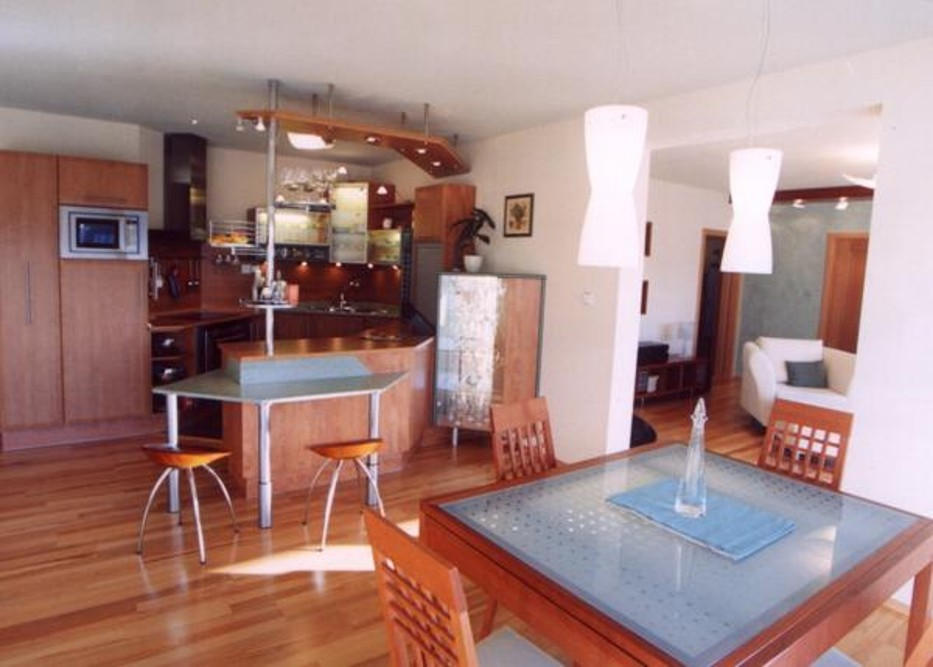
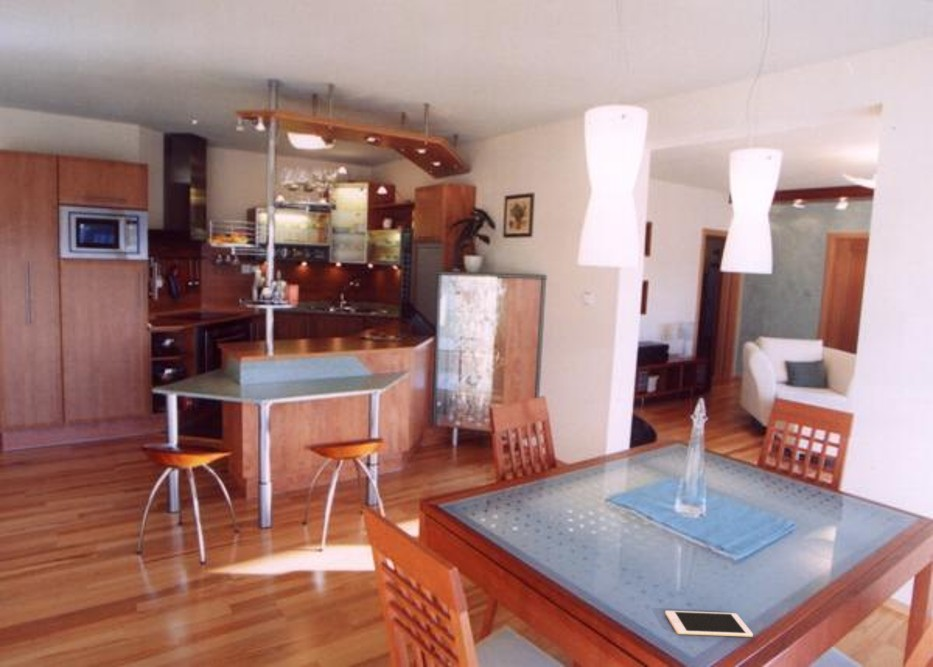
+ cell phone (707, 623)
